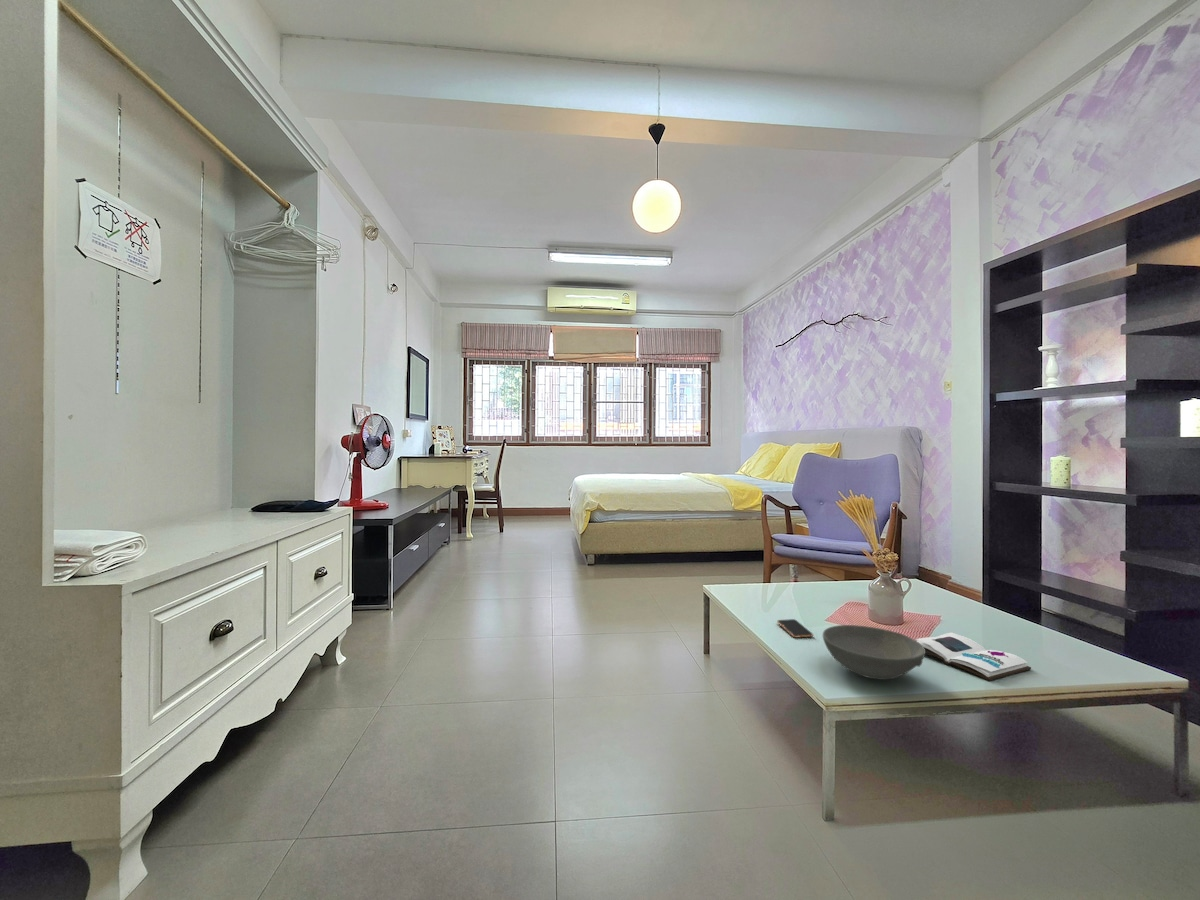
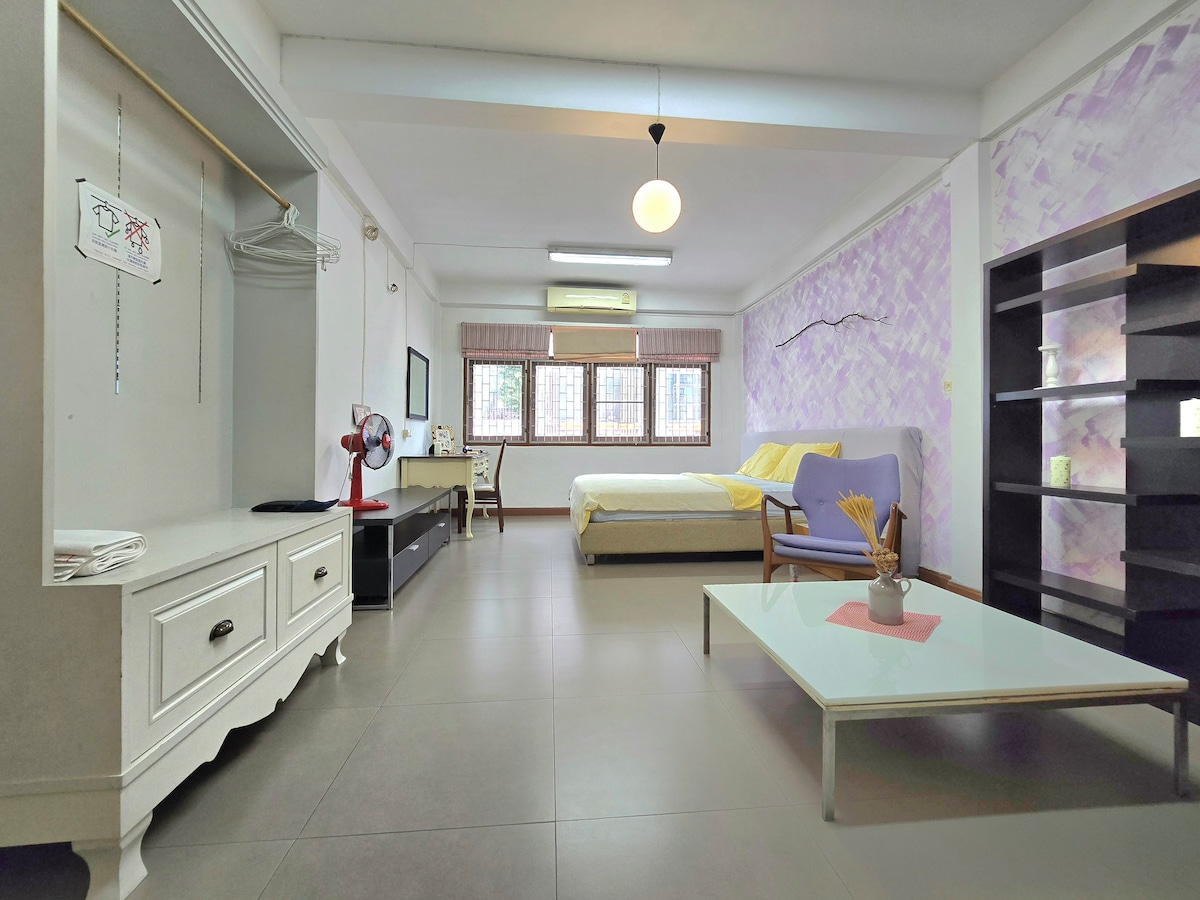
- bowl (871, 656)
- smartphone (794, 628)
- book (967, 652)
